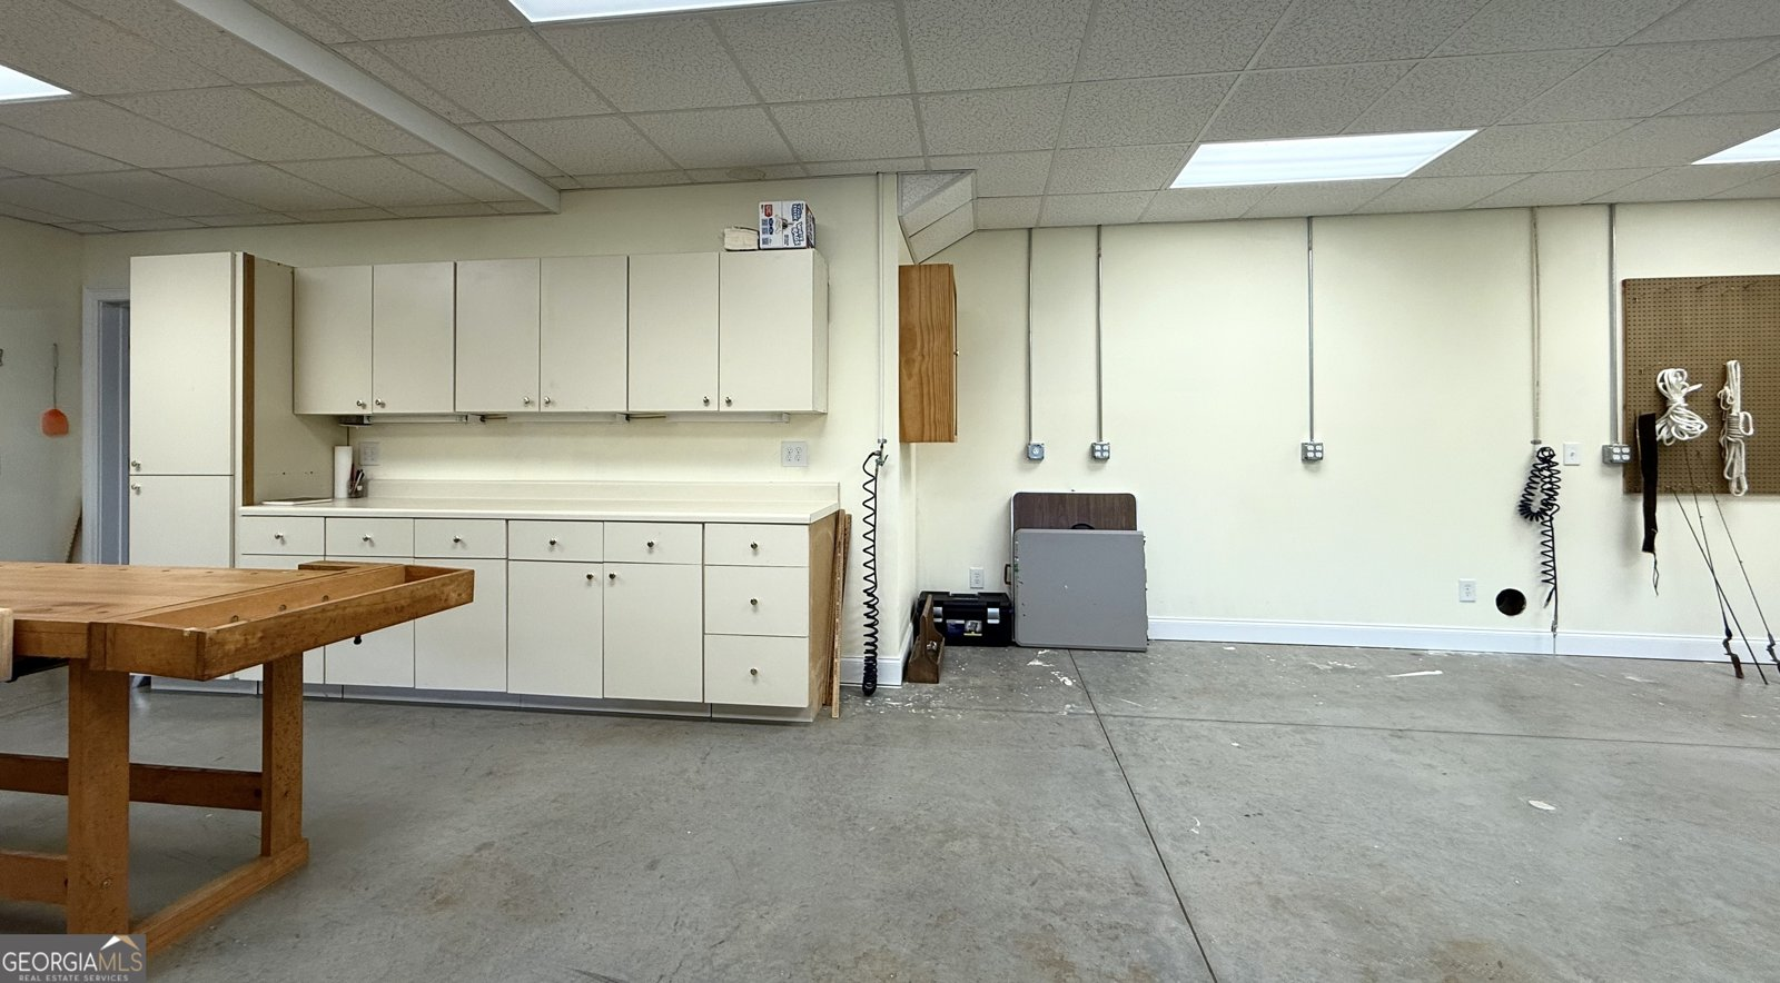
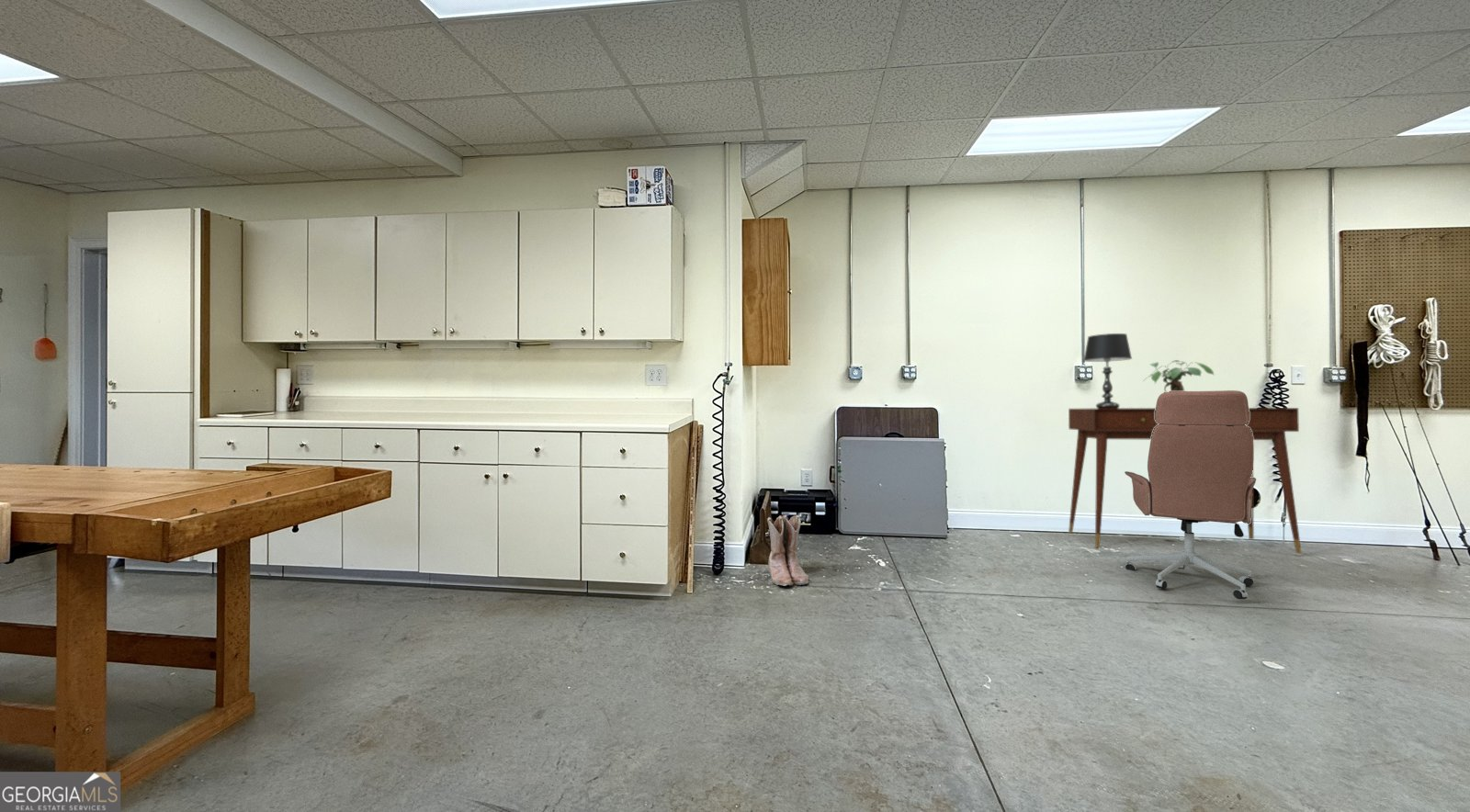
+ potted plant (1170, 383)
+ table lamp (1107, 371)
+ office chair (1190, 488)
+ desk (1150, 439)
+ boots (787, 547)
